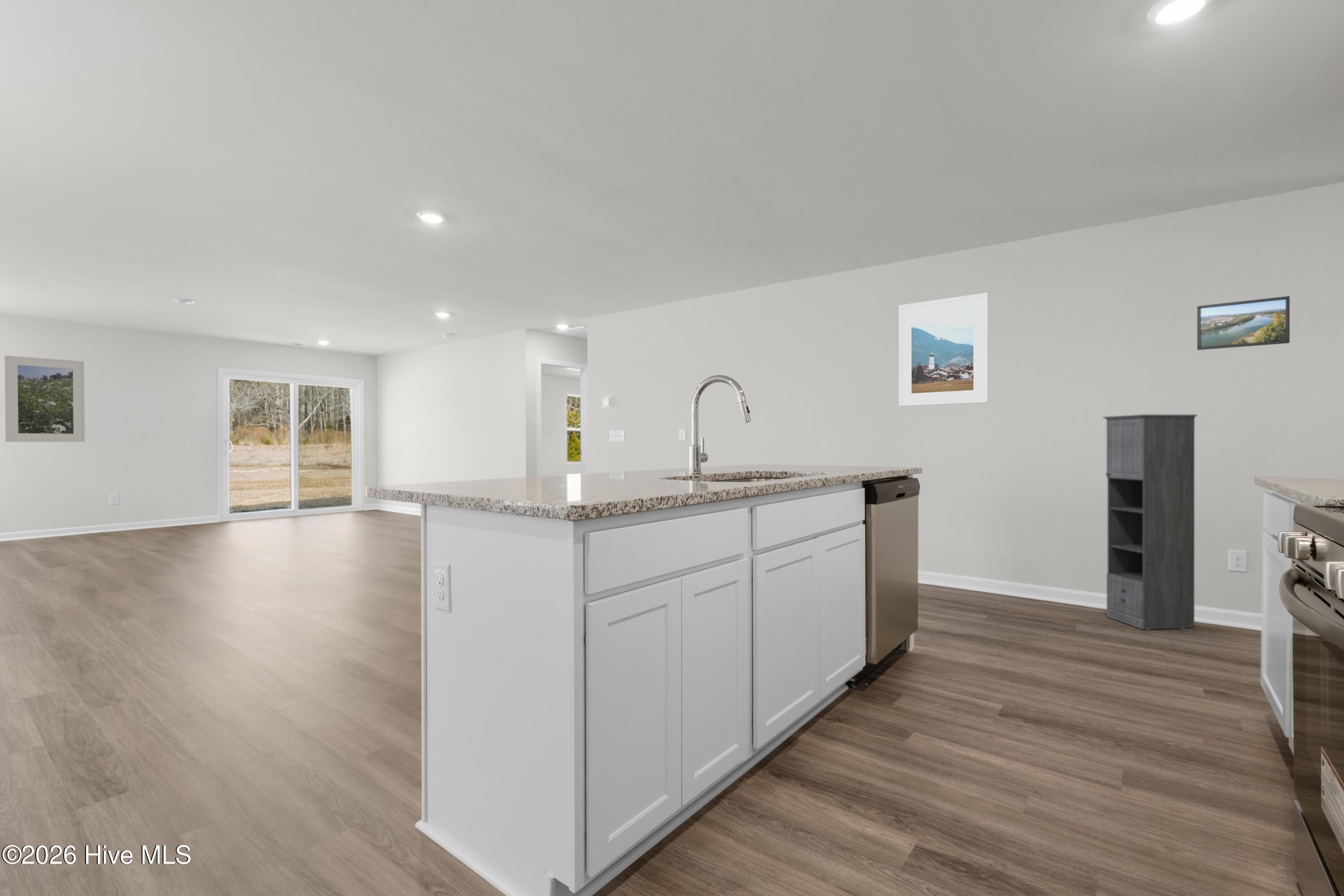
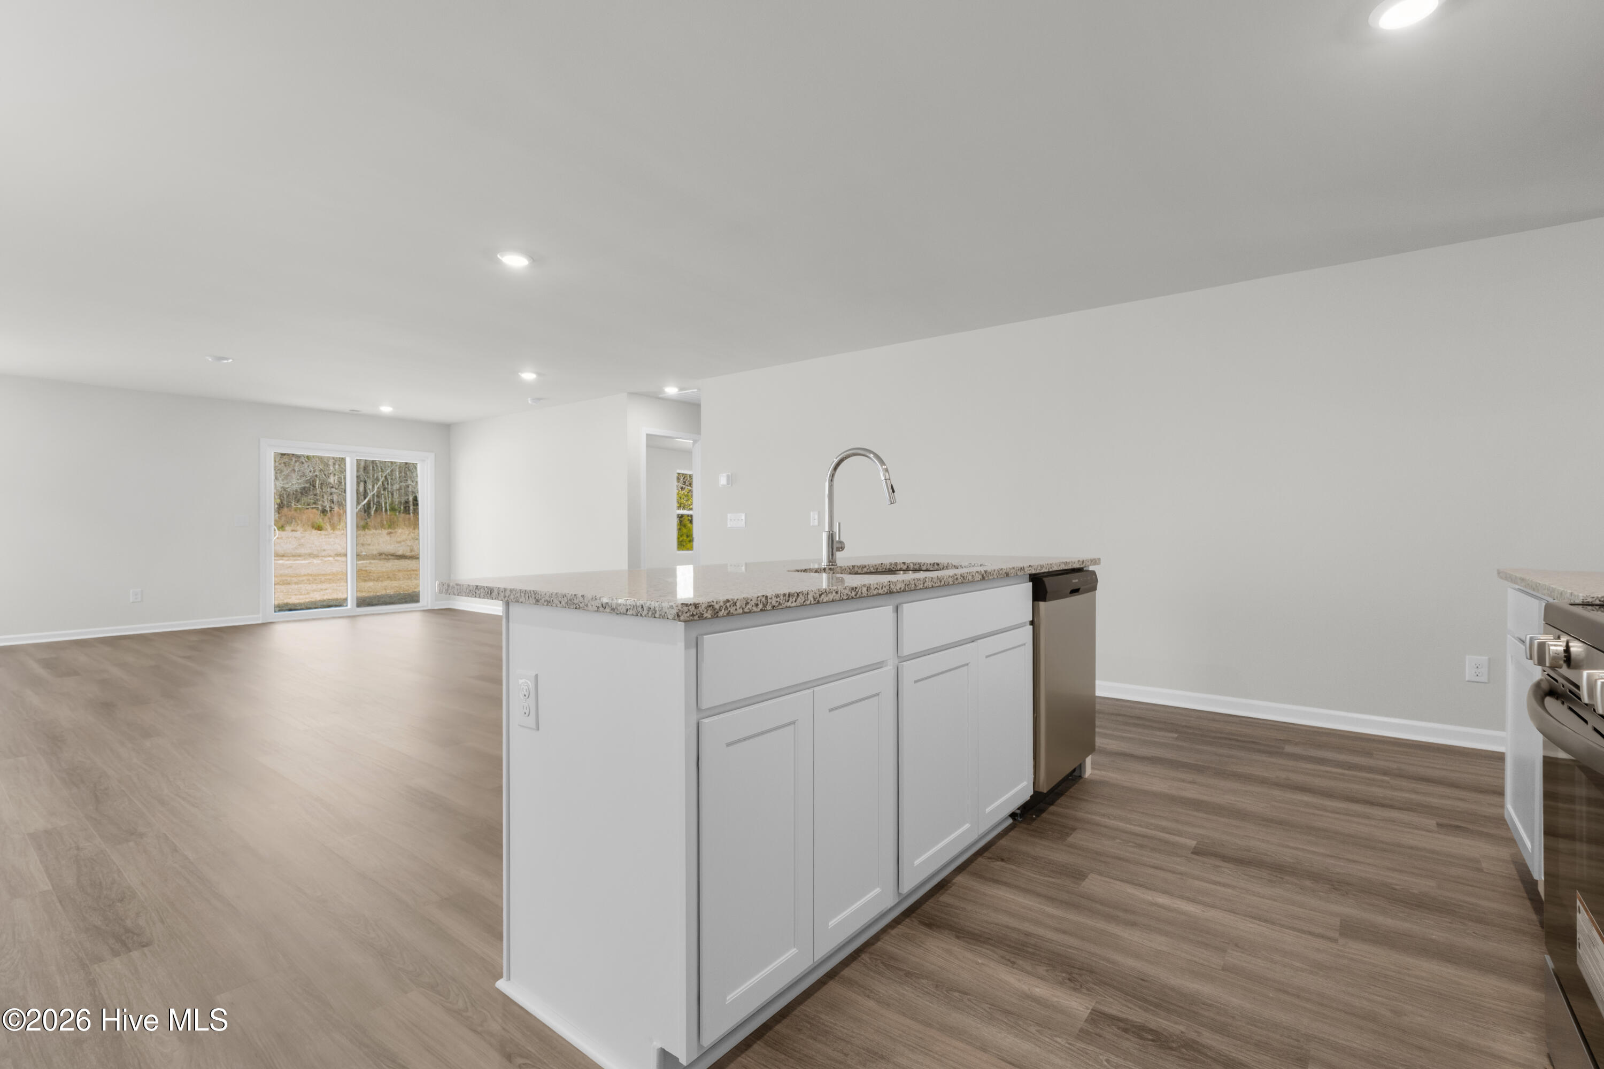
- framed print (1241, 324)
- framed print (46, 400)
- storage cabinet (1148, 519)
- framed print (942, 352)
